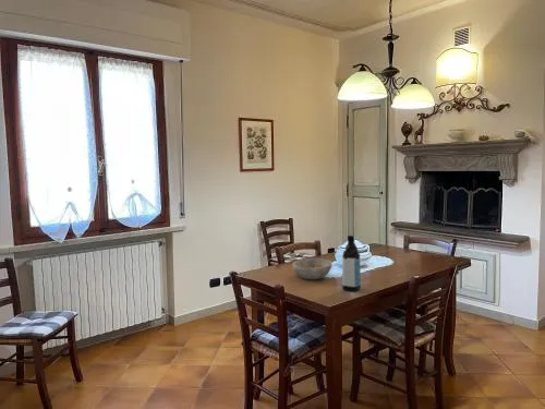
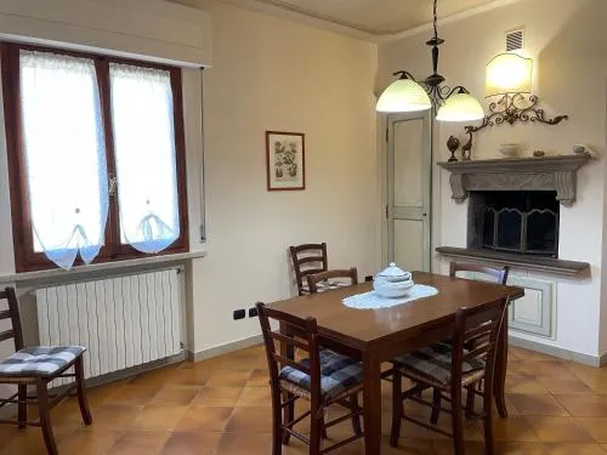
- bowl (312, 269)
- water bottle (351, 262)
